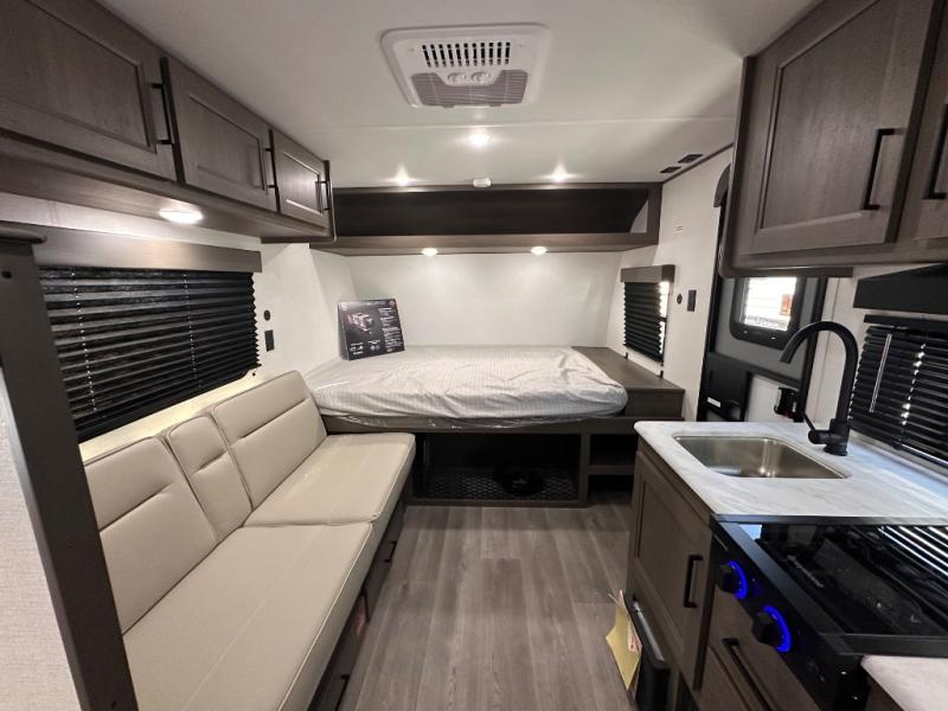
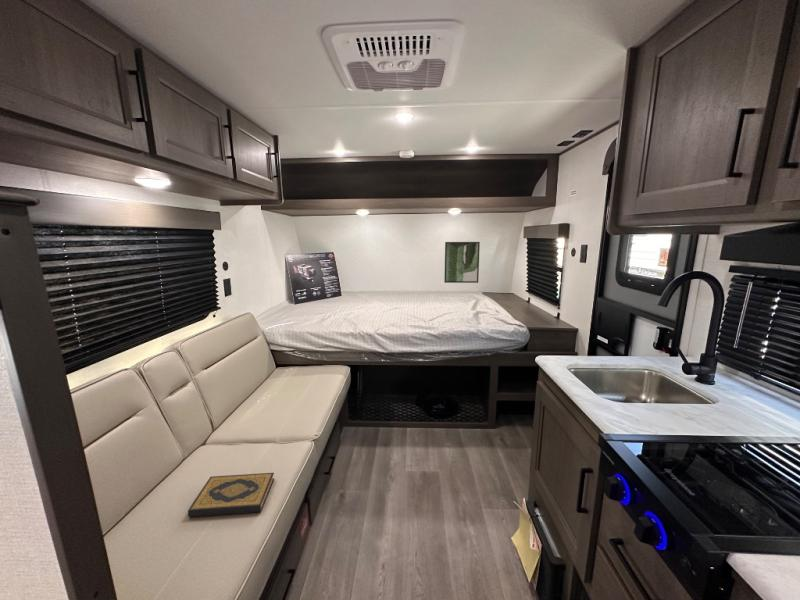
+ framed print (461, 262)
+ hardback book (234, 493)
